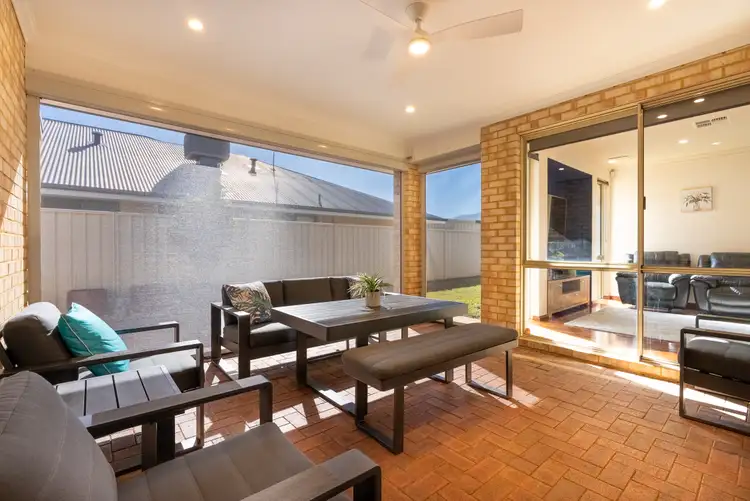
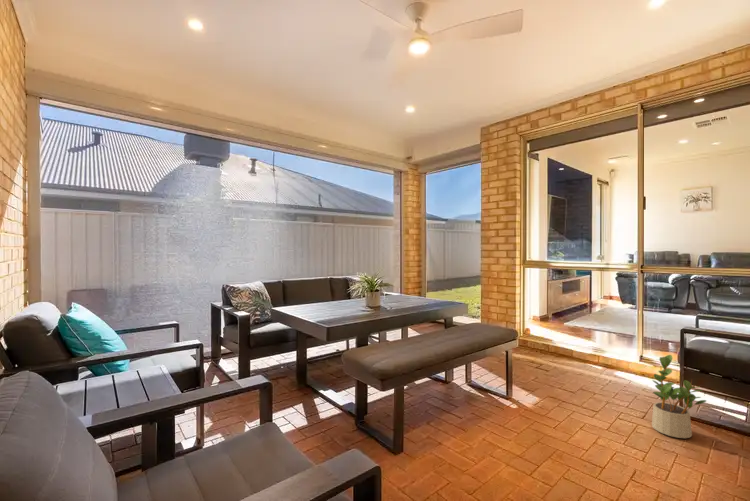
+ potted plant (677, 394)
